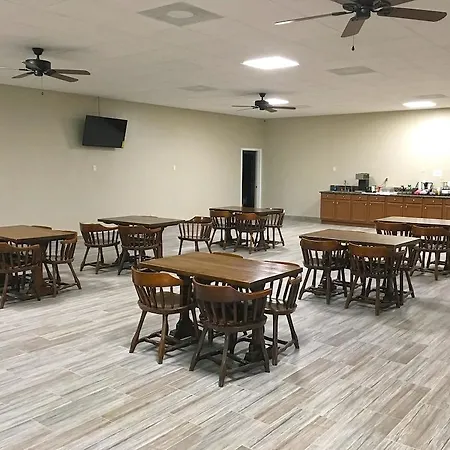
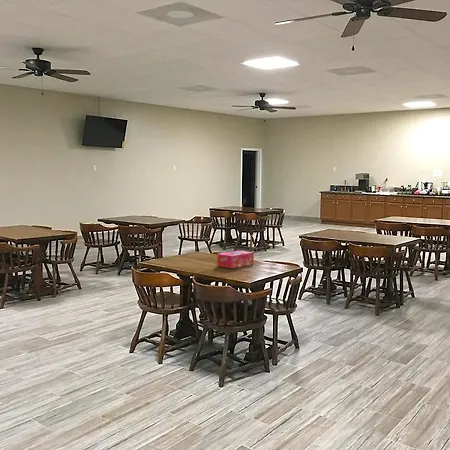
+ tissue box (235, 259)
